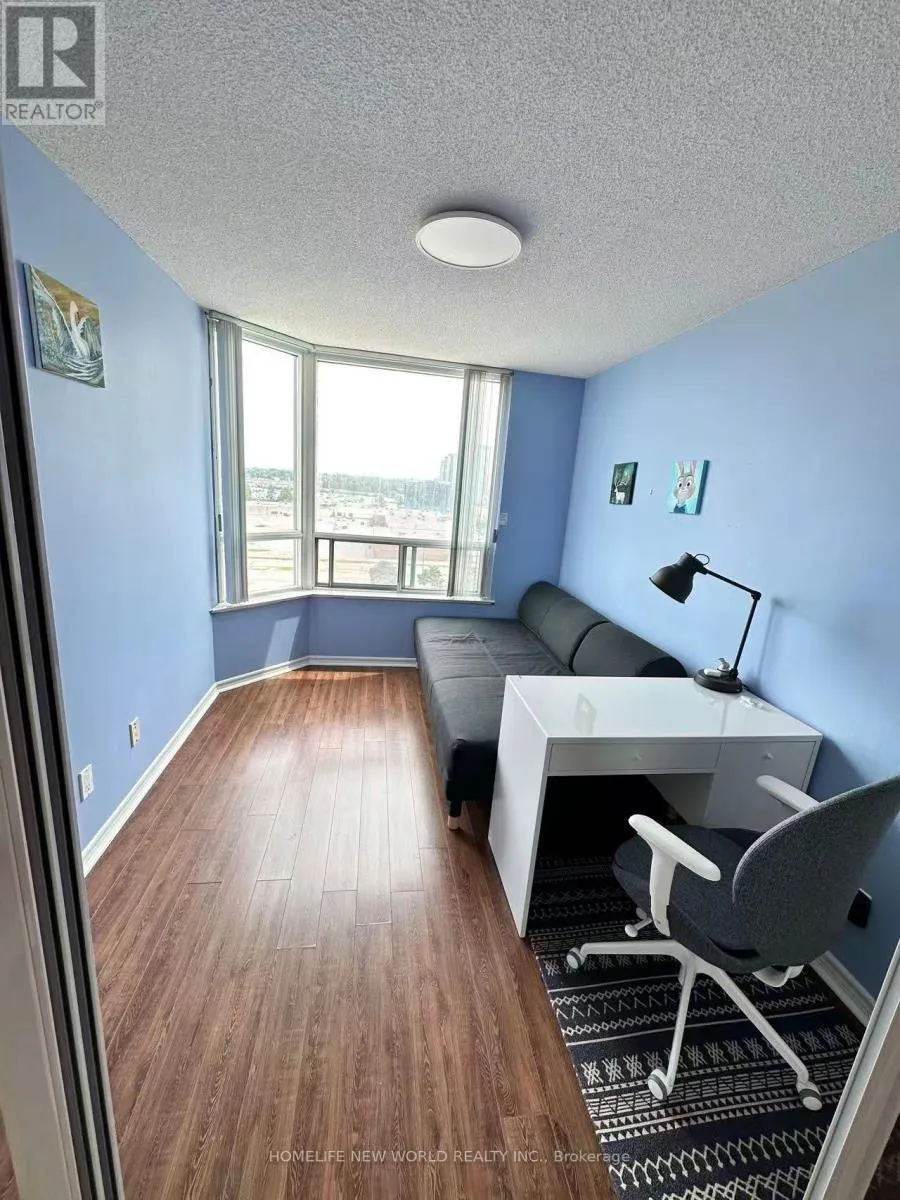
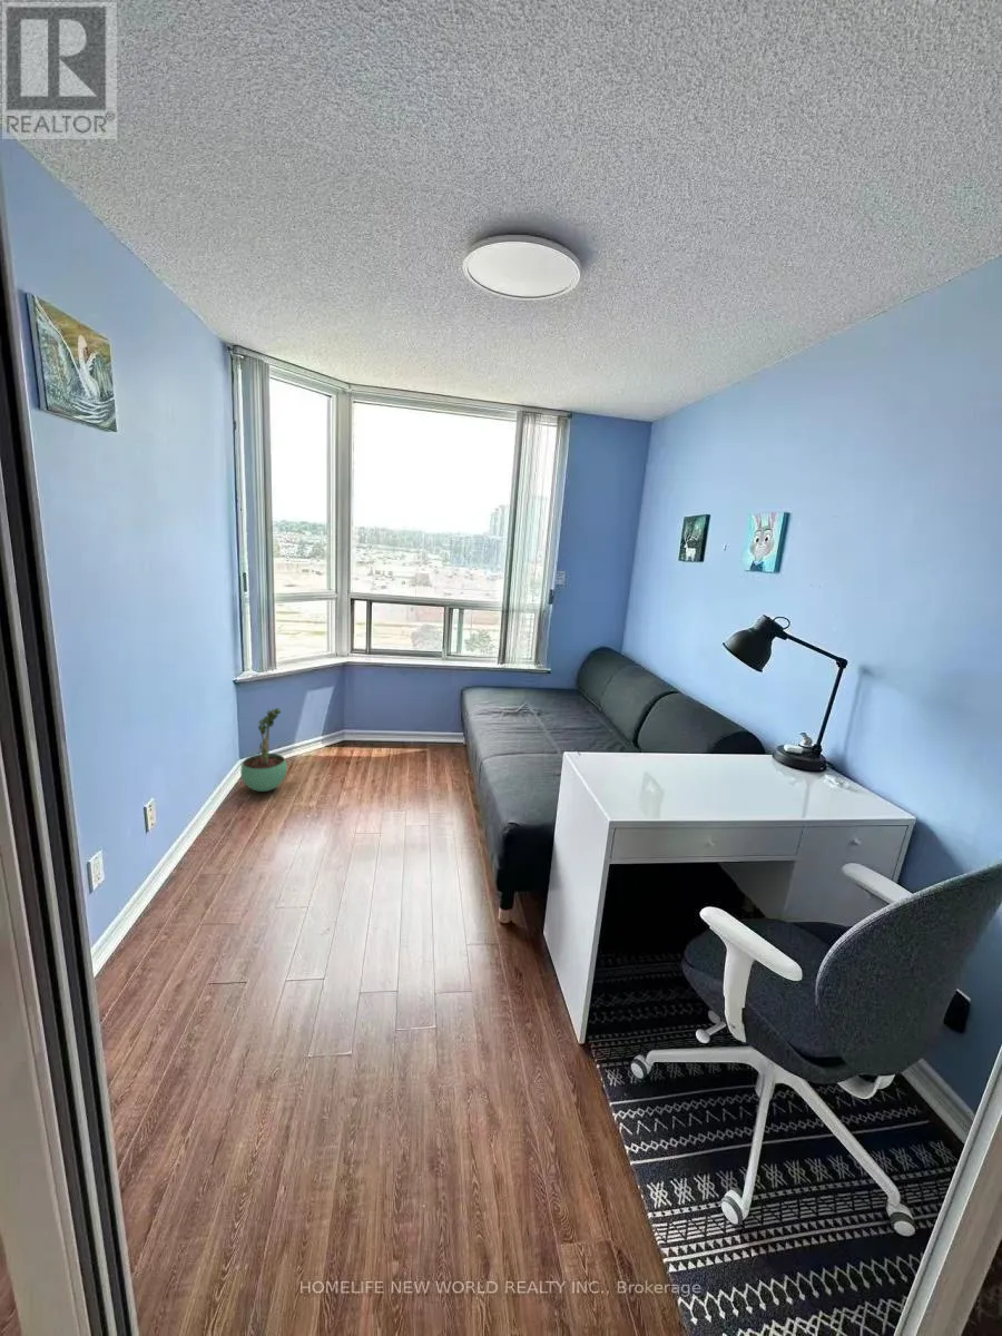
+ potted plant (264, 748)
